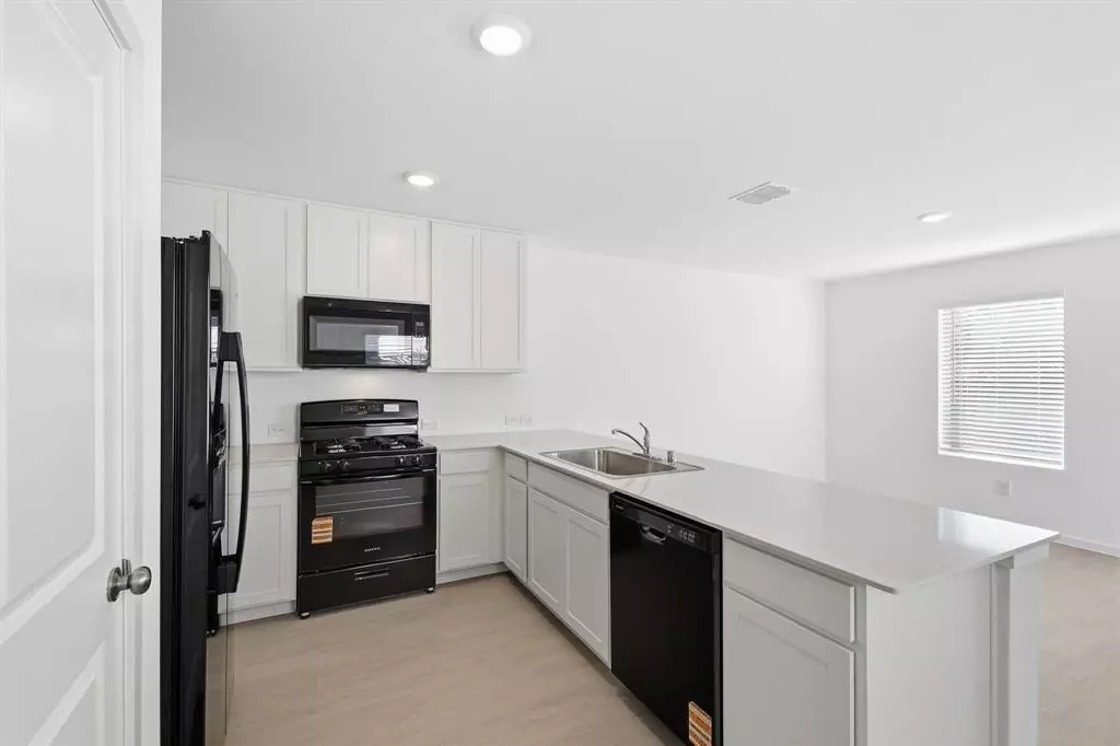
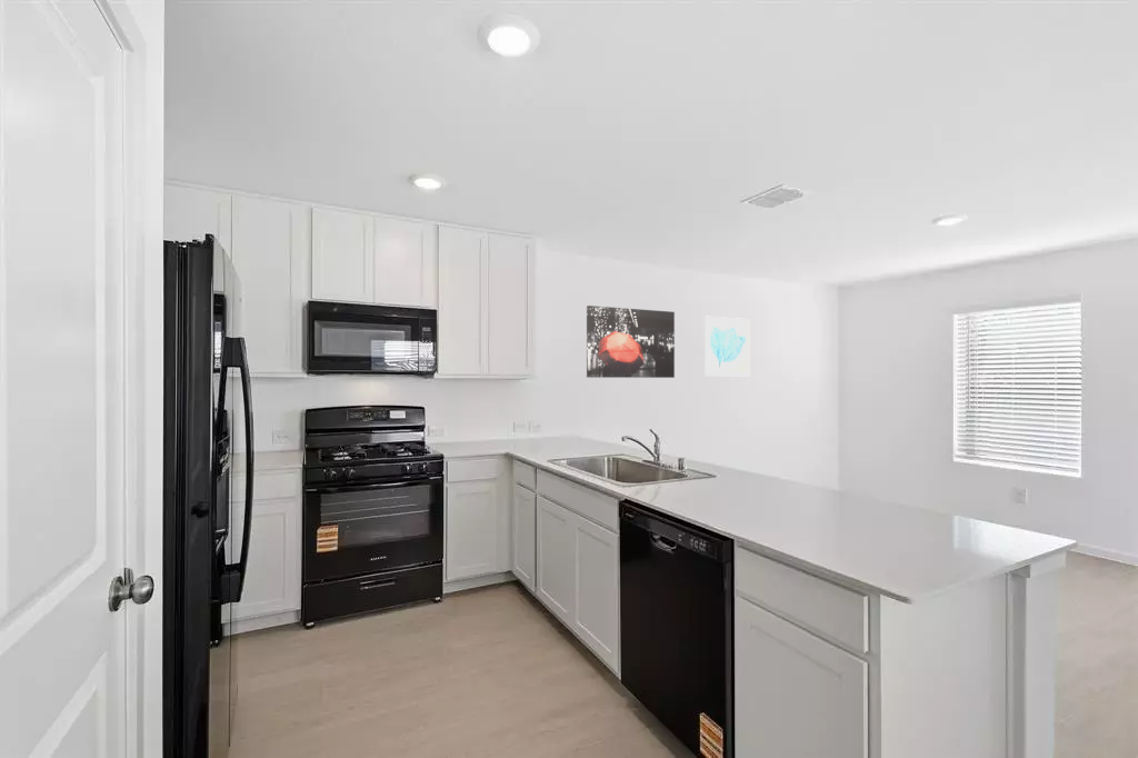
+ wall art (727, 347)
+ wall art (631, 342)
